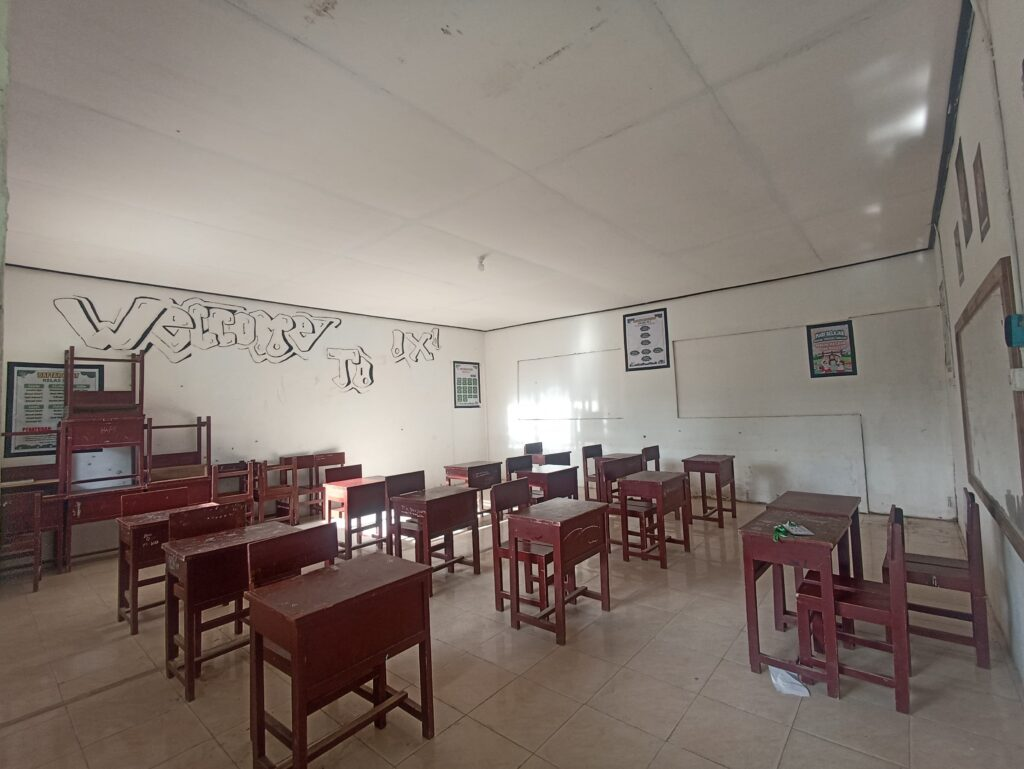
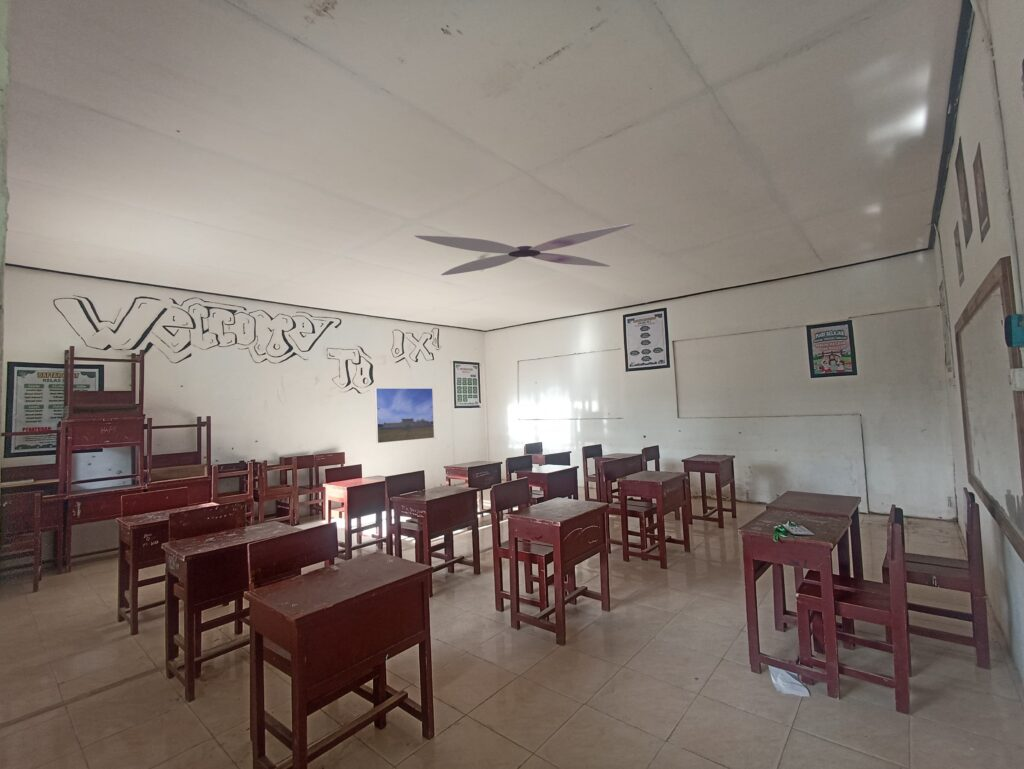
+ ceiling fan (524, 250)
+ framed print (405, 414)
